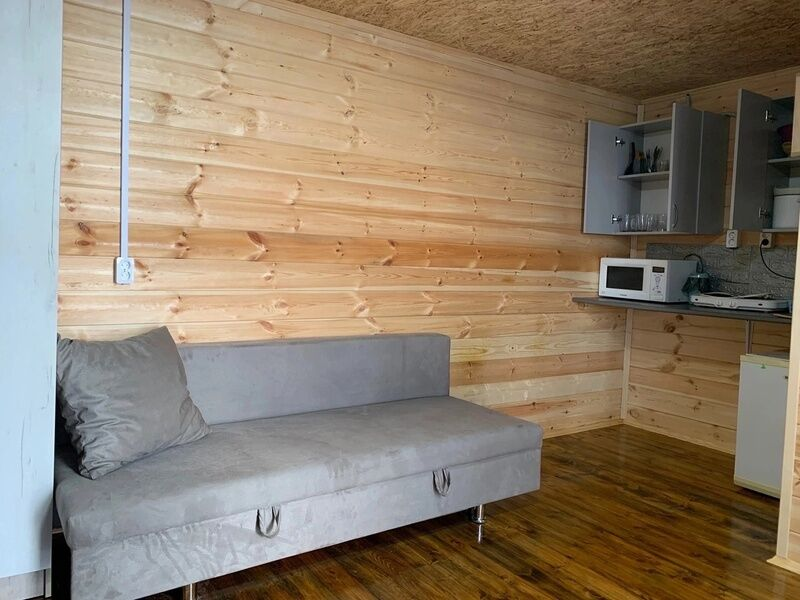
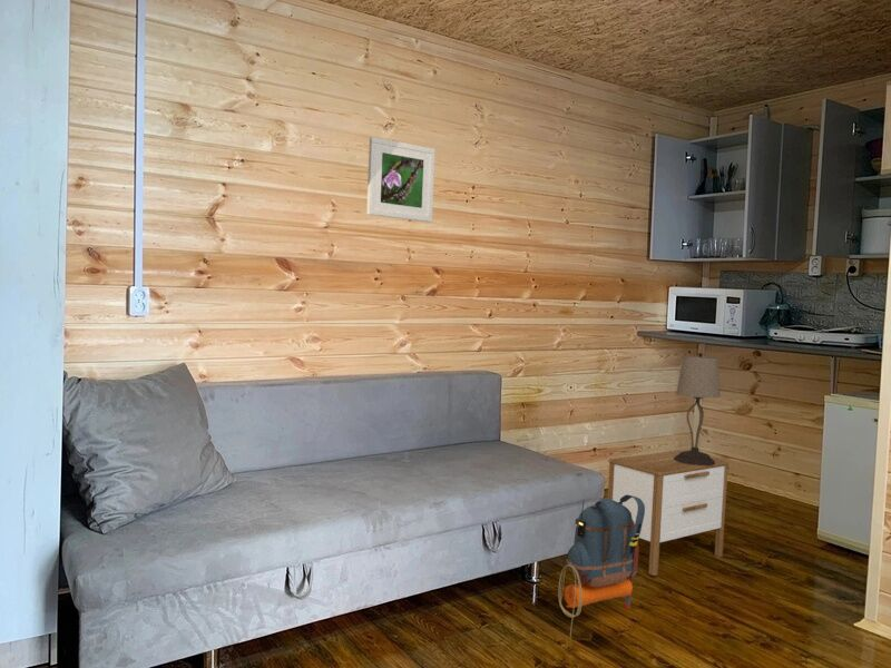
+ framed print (401, 180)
+ backpack (604, 562)
+ table lamp (697, 405)
+ nightstand (667, 508)
